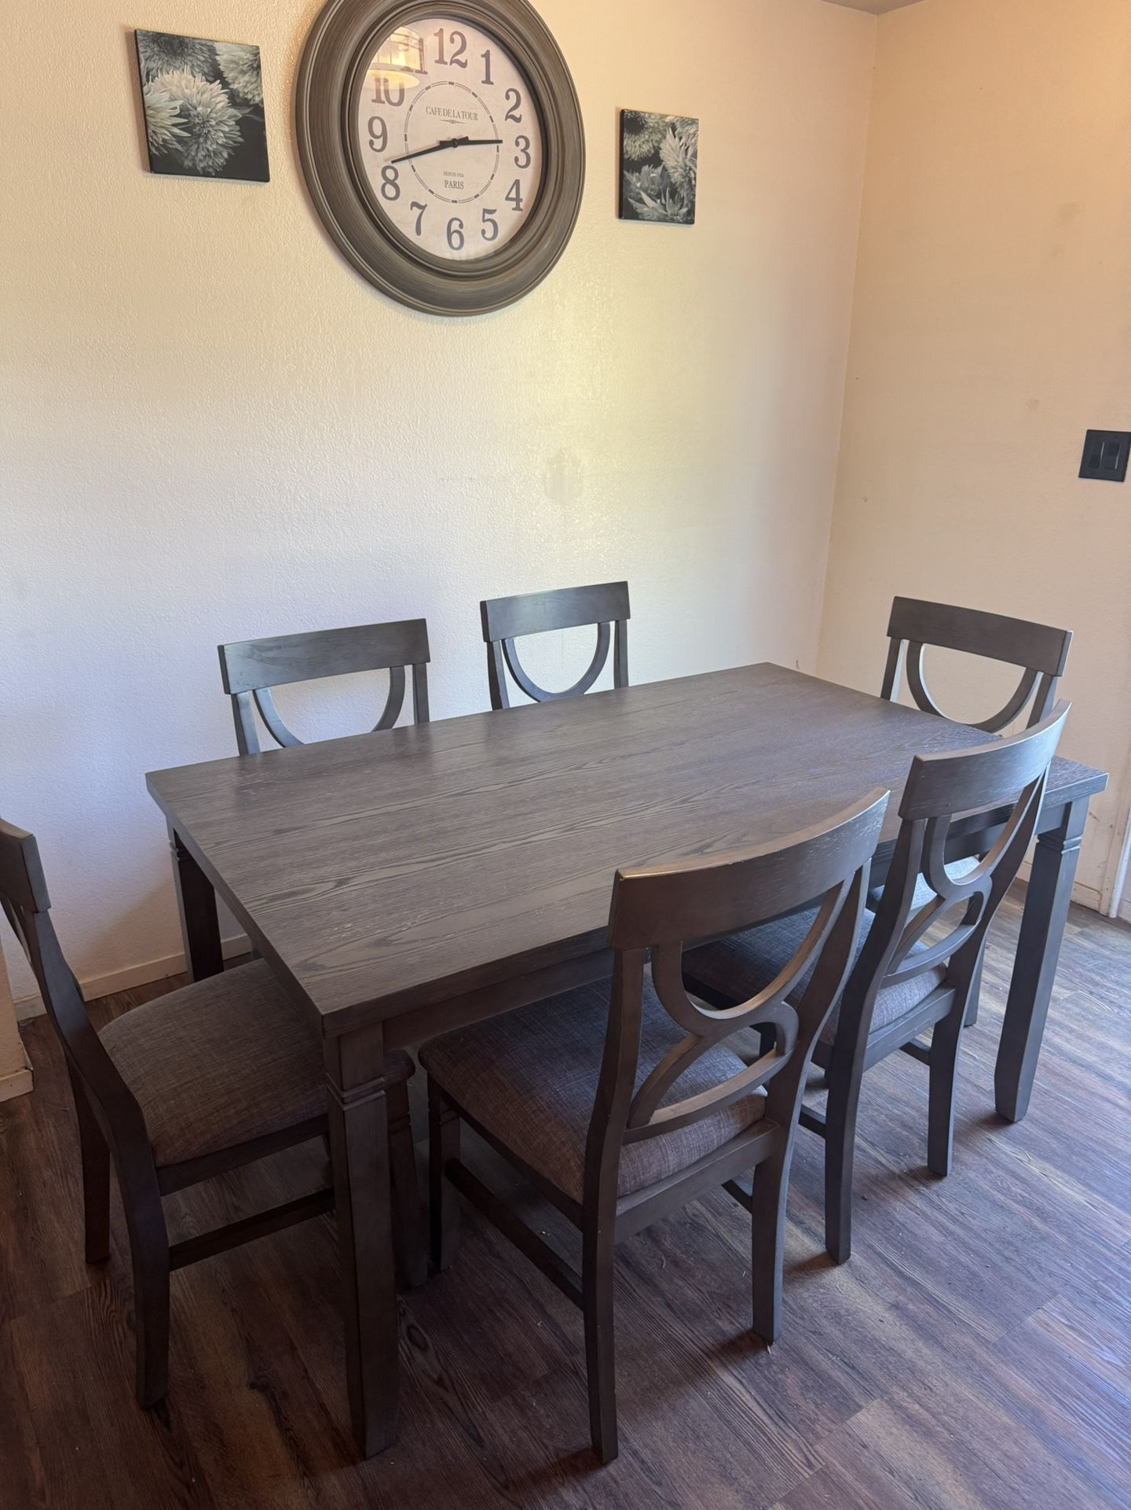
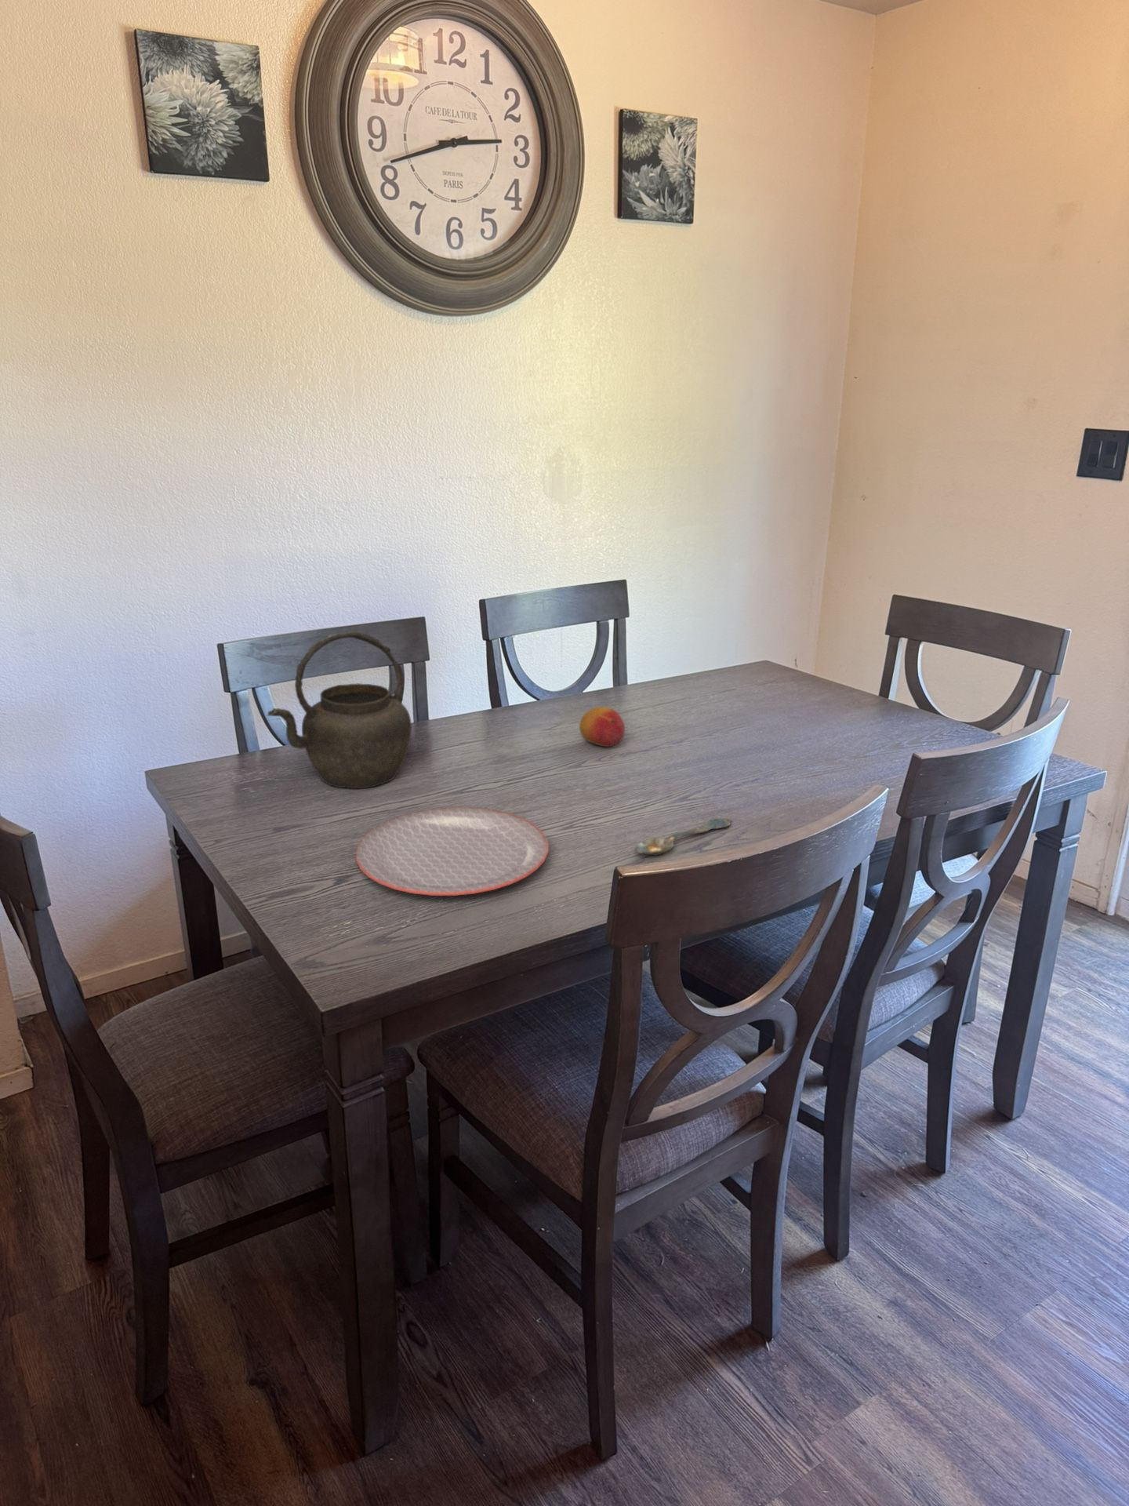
+ plate (453, 853)
+ spoon (685, 834)
+ fruit (600, 726)
+ kettle (339, 709)
